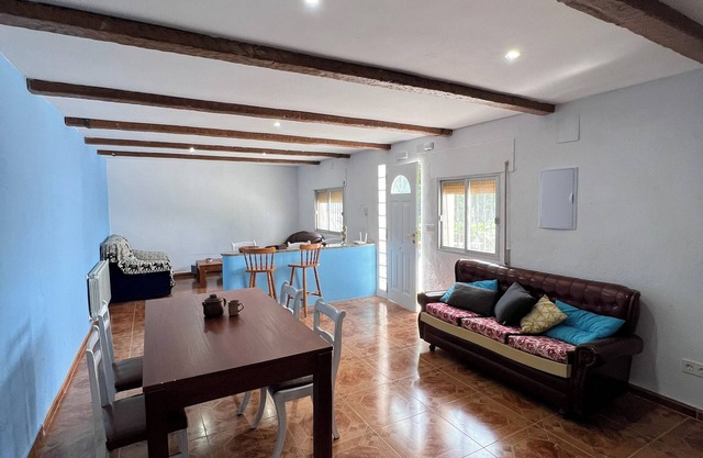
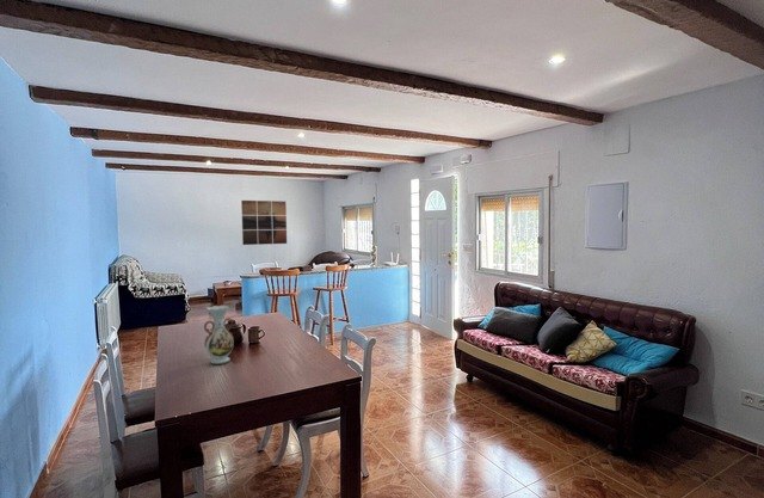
+ wall art (264, 222)
+ vase (218, 334)
